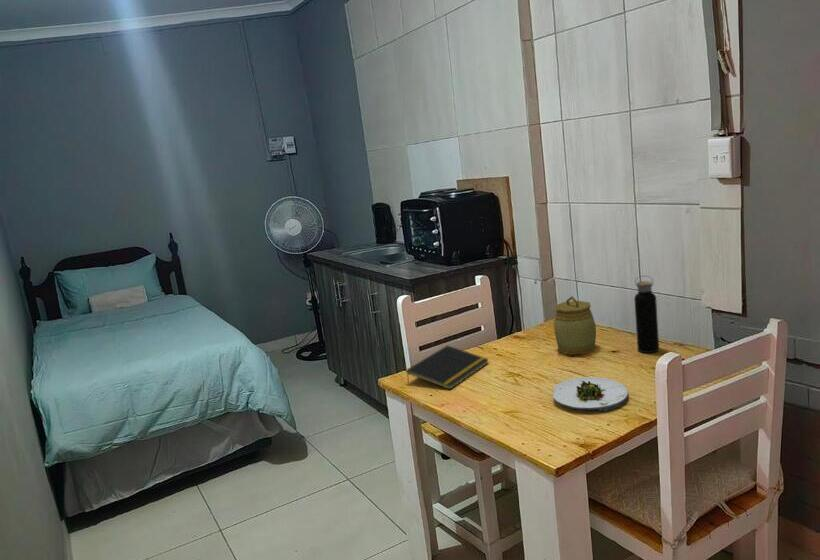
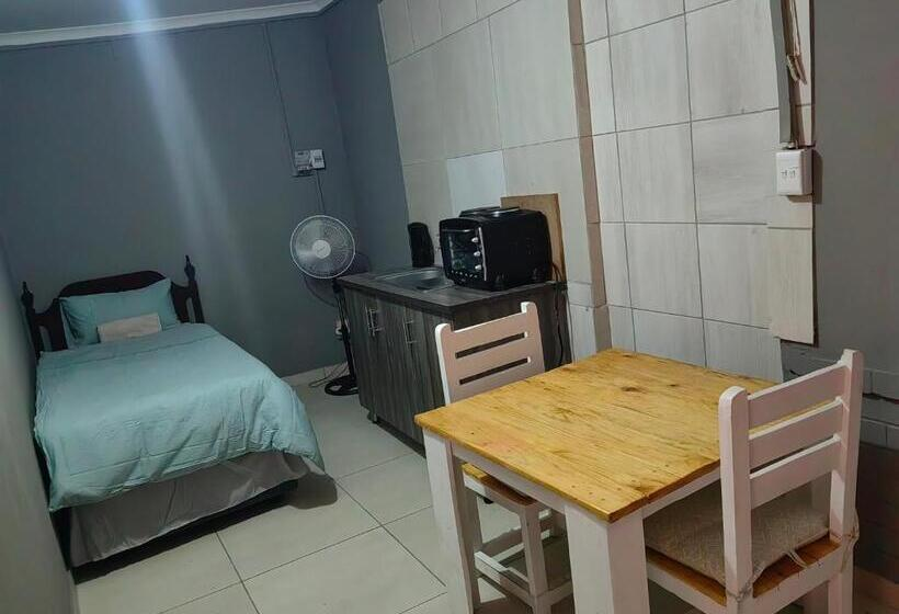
- salad plate (589, 389)
- water bottle (646, 313)
- jar (574, 322)
- notepad (448, 366)
